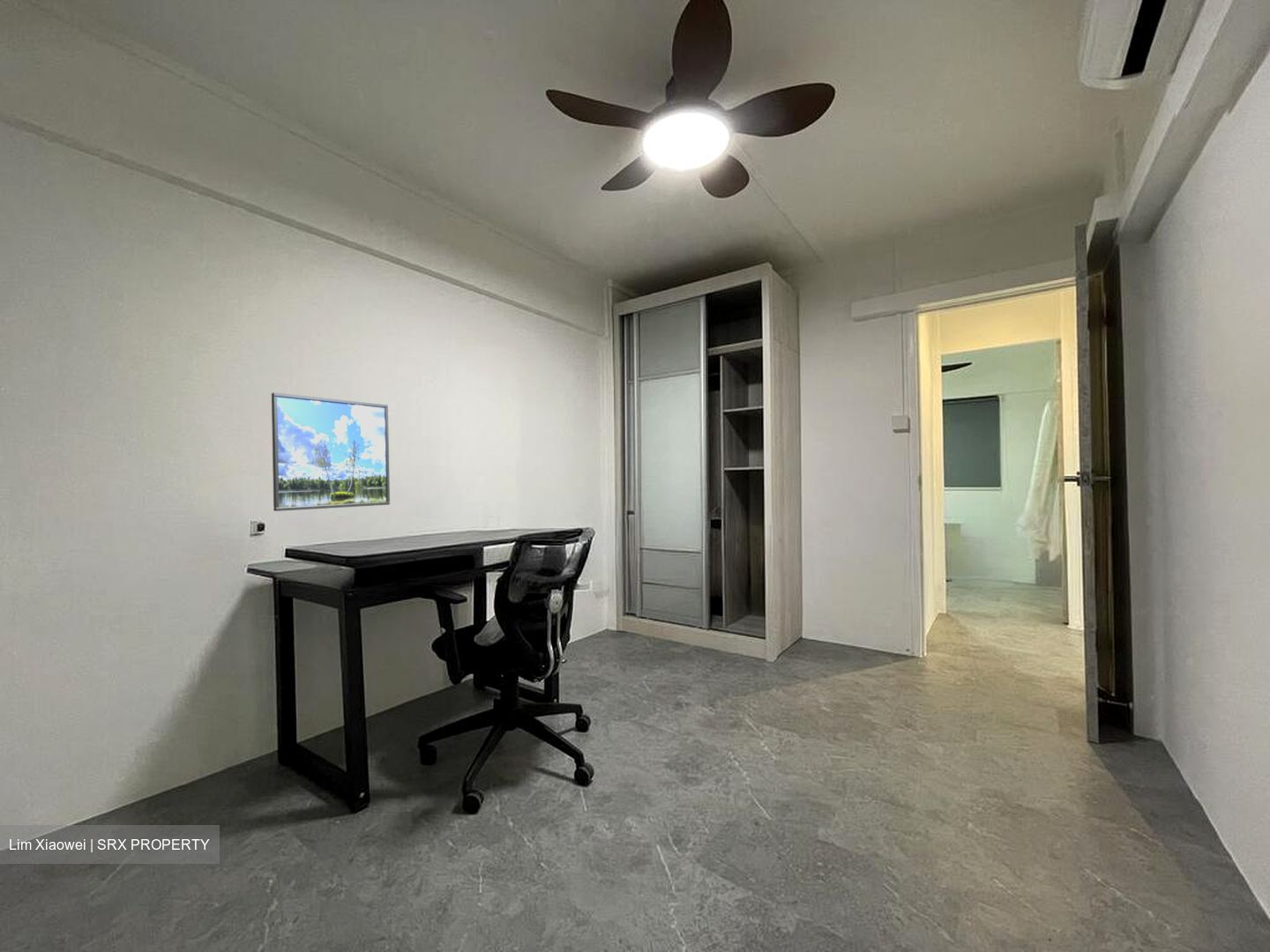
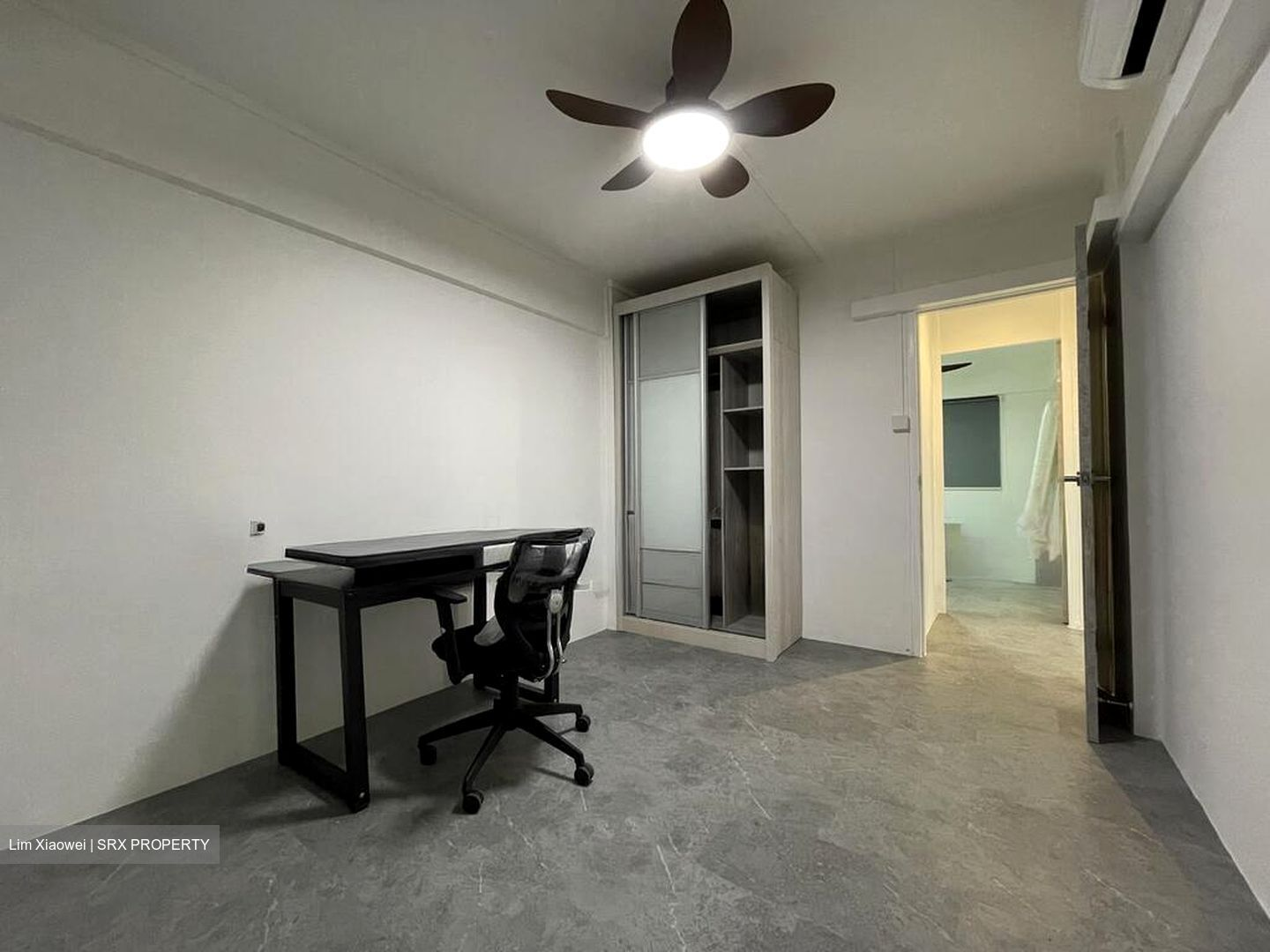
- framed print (335, 453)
